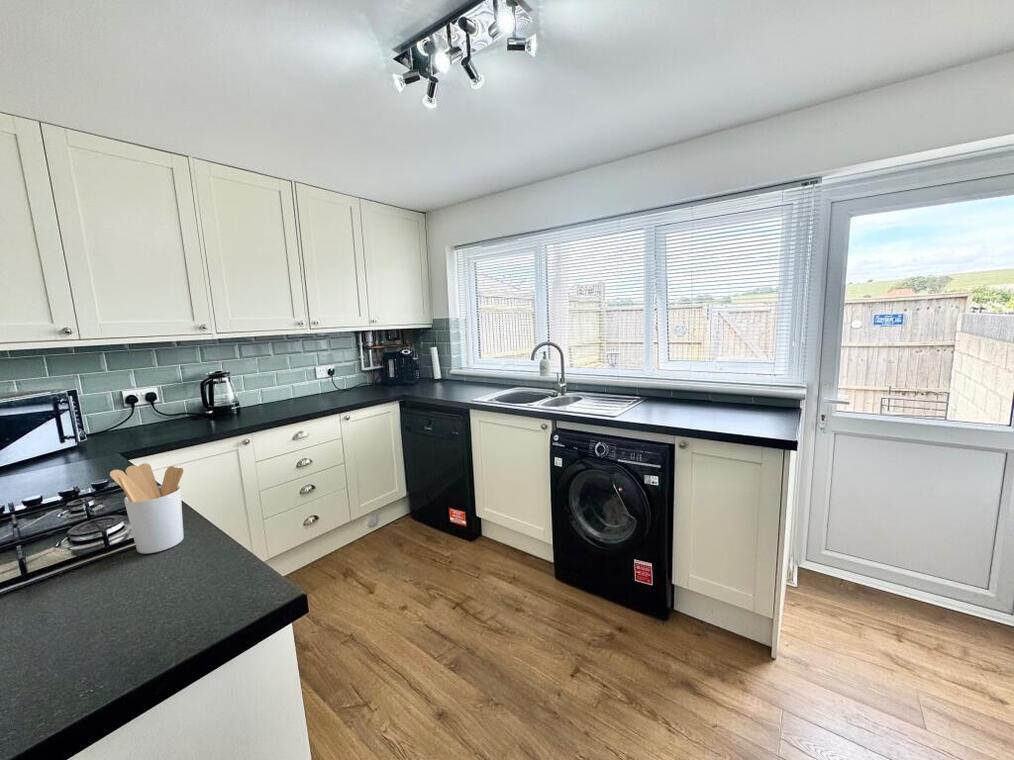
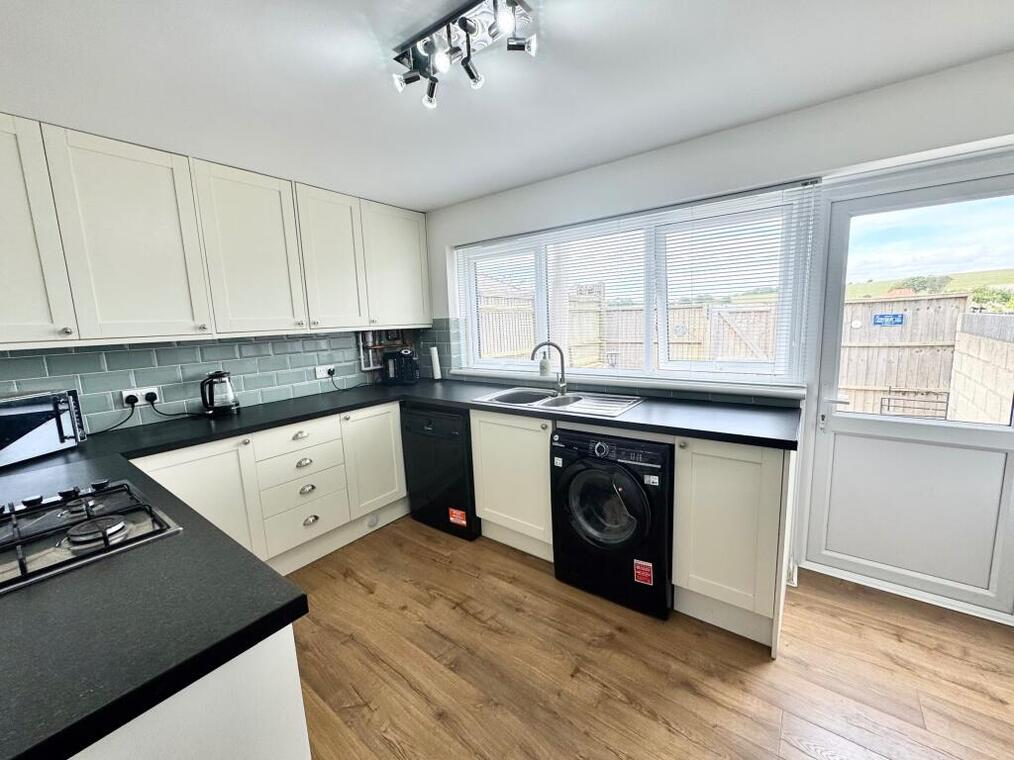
- utensil holder (148, 504)
